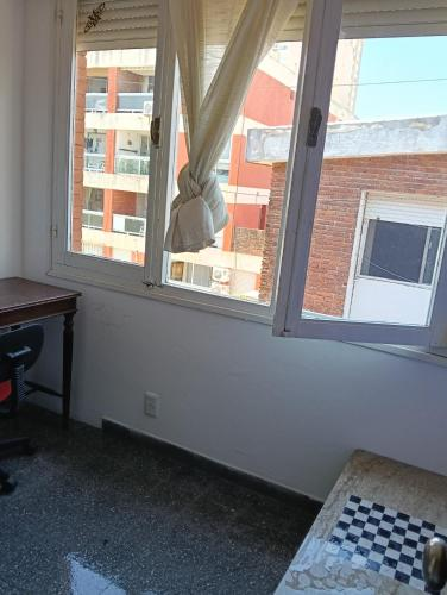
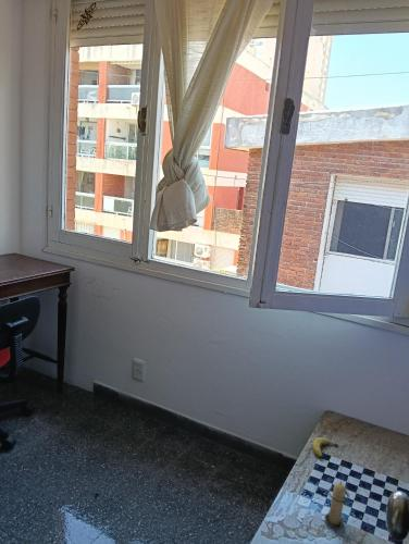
+ candle (337, 502)
+ fruit (322, 444)
